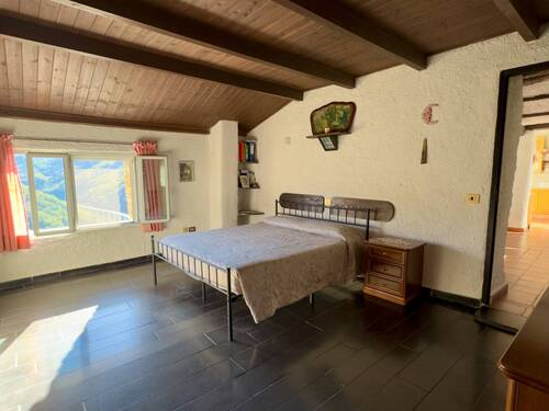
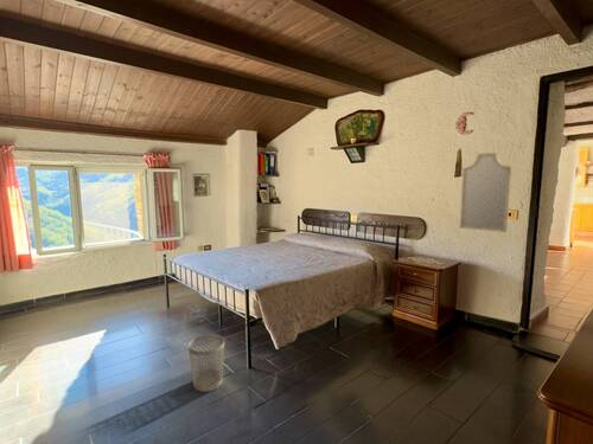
+ home mirror (484, 192)
+ wastebasket (206, 362)
